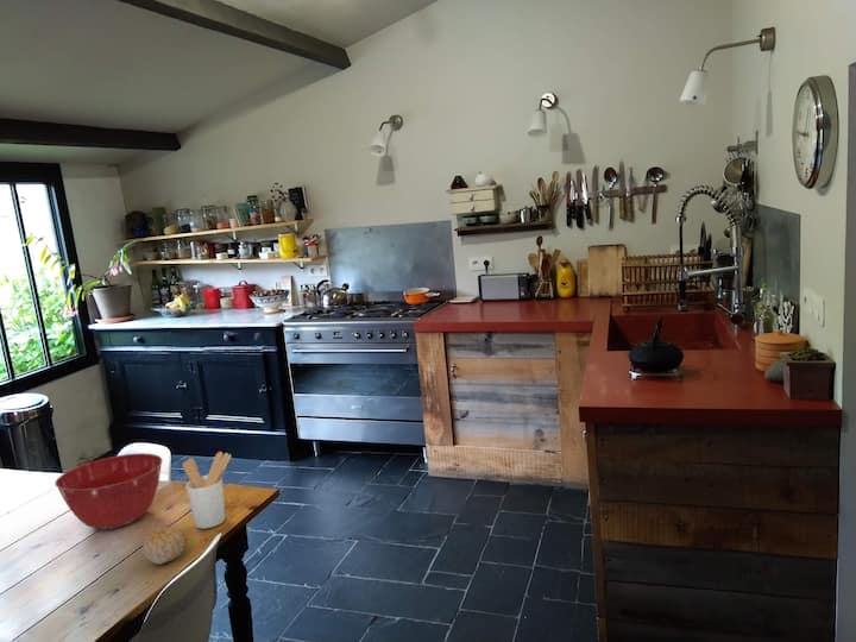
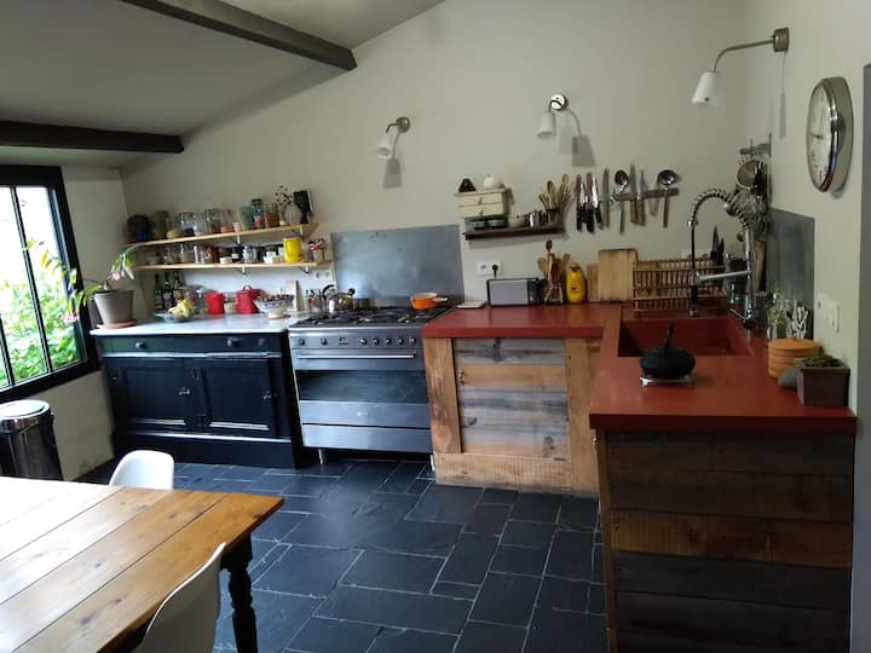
- mixing bowl (114, 493)
- utensil holder (212, 487)
- fruit (164, 545)
